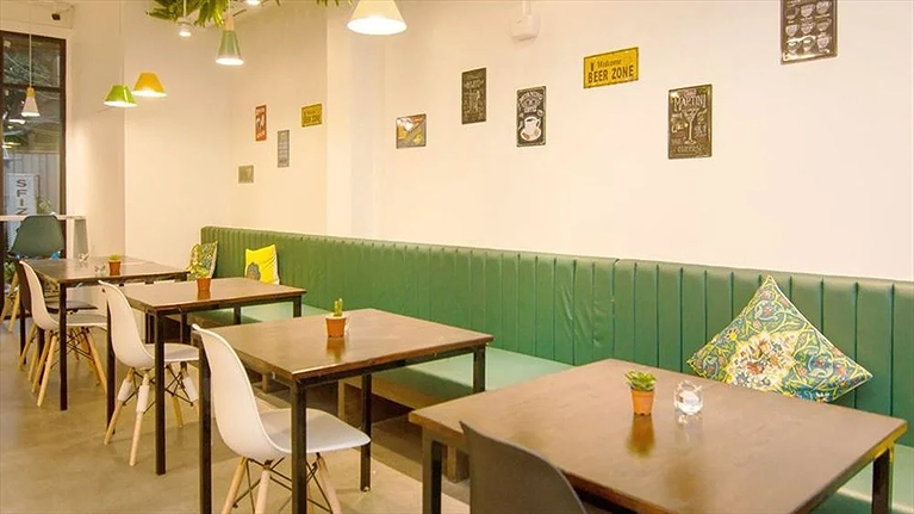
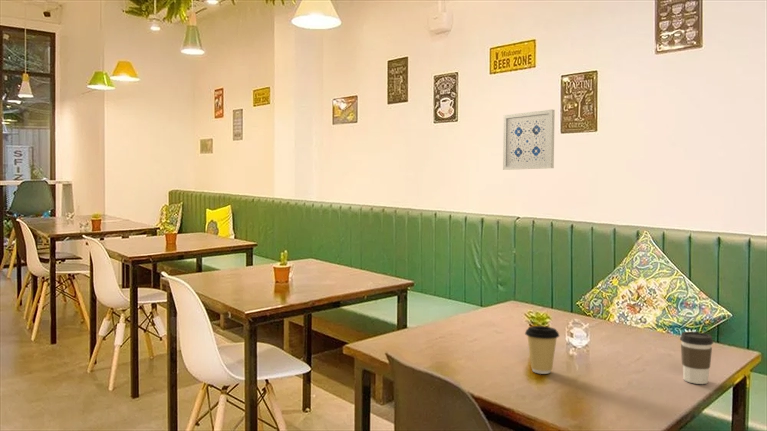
+ coffee cup (696, 357)
+ wall art (527, 140)
+ coffee cup (541, 349)
